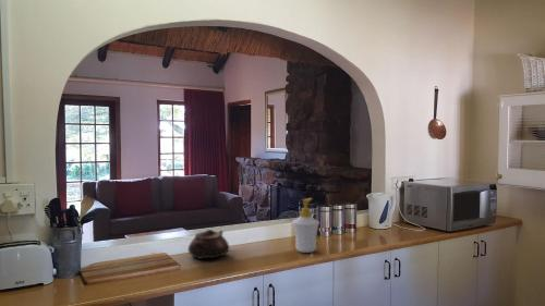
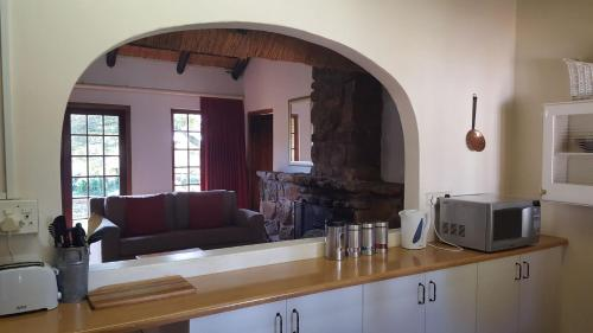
- soap bottle (305, 224)
- teapot (207, 242)
